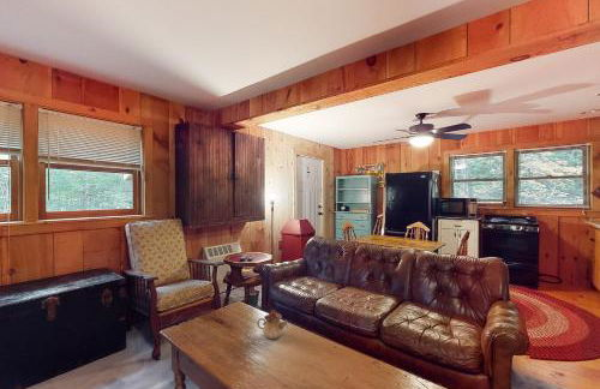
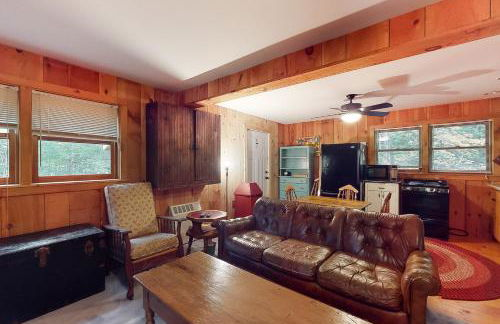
- teapot (271, 322)
